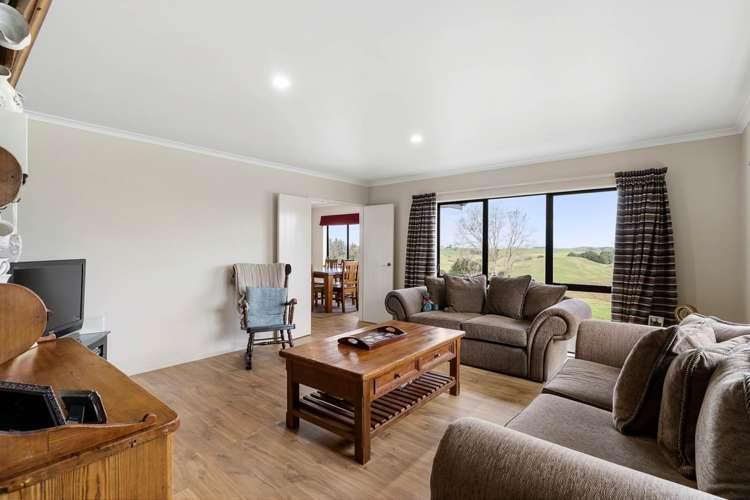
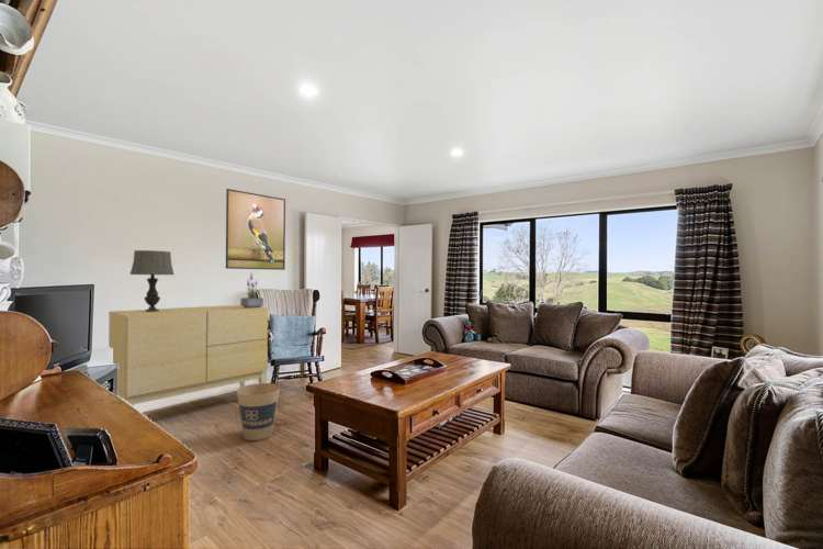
+ potted plant (251, 289)
+ table lamp (153, 281)
+ sideboard (194, 359)
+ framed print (257, 232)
+ trash can (258, 412)
